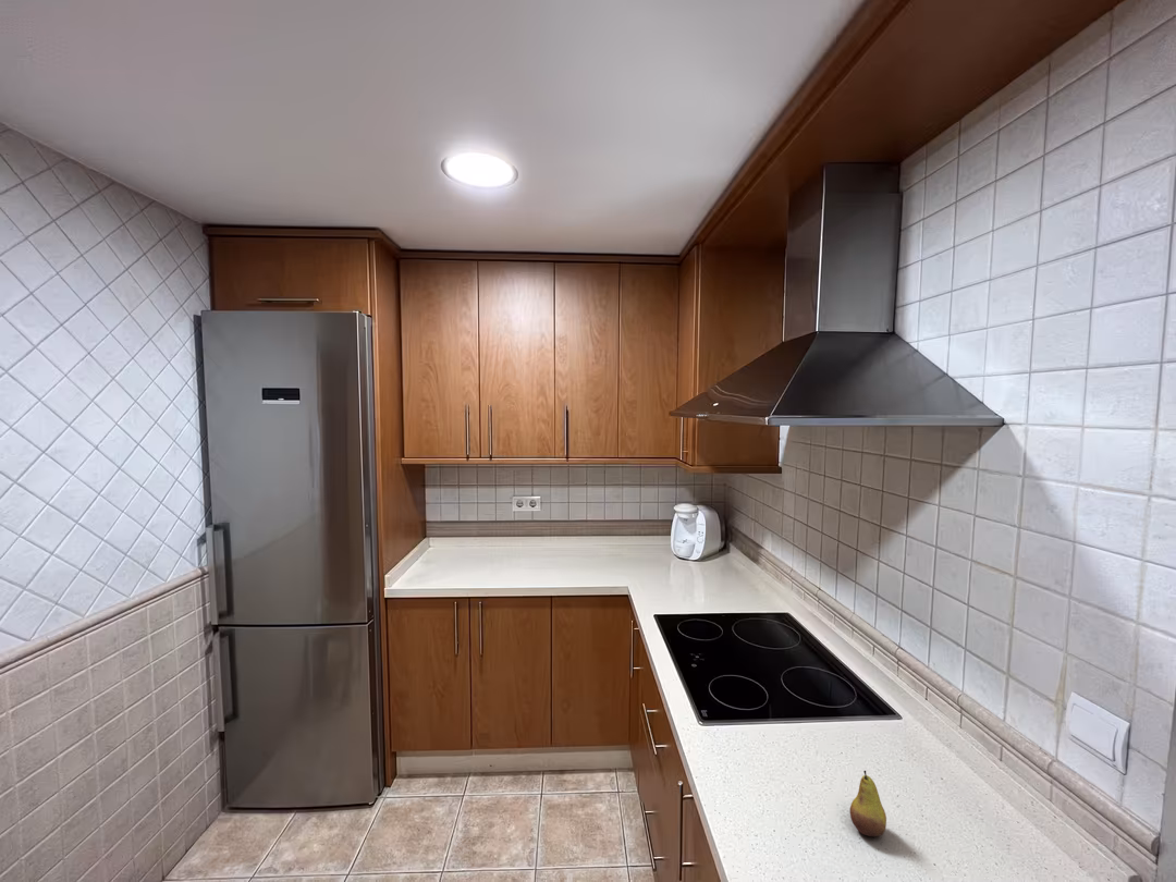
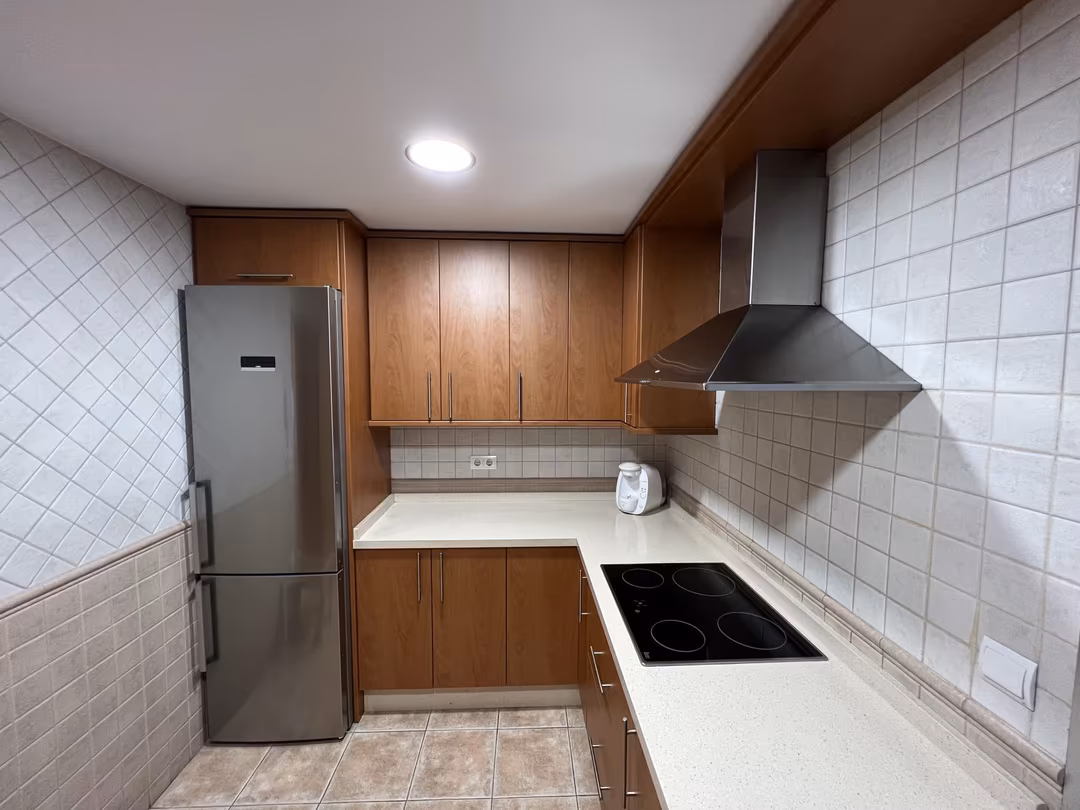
- fruit (869, 796)
